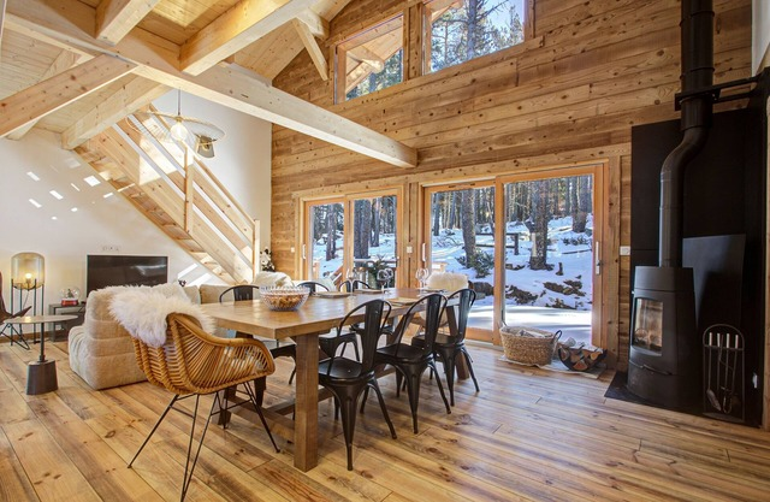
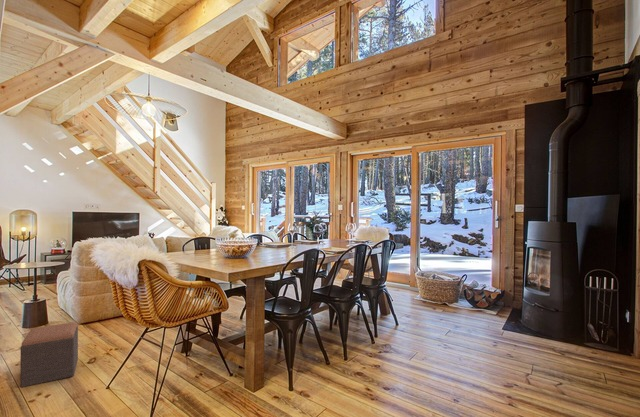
+ footstool (51, 351)
